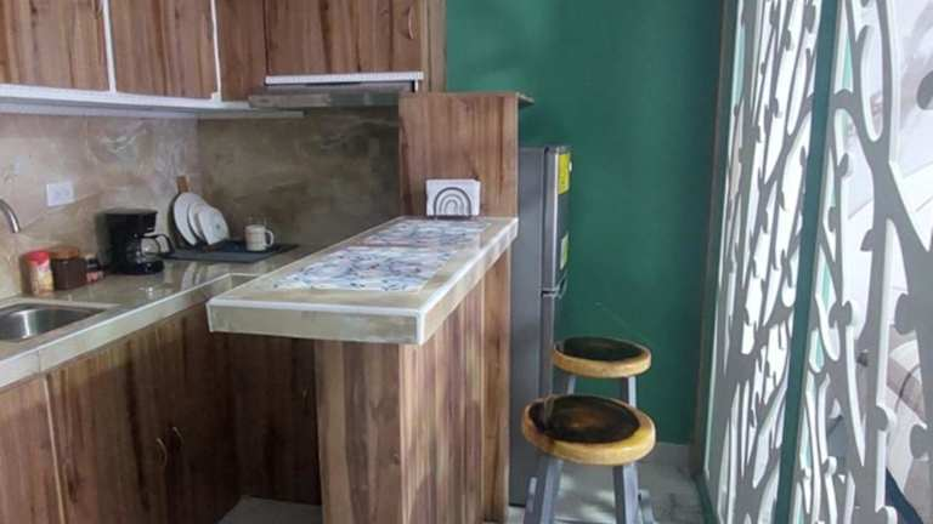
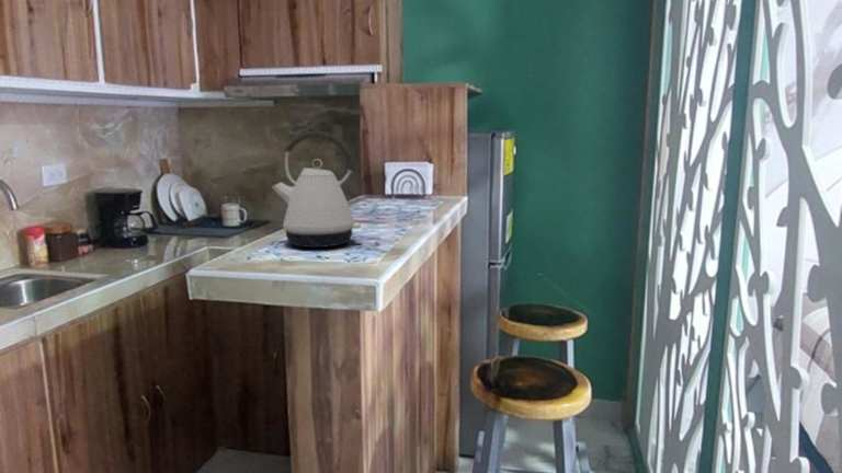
+ kettle (315, 187)
